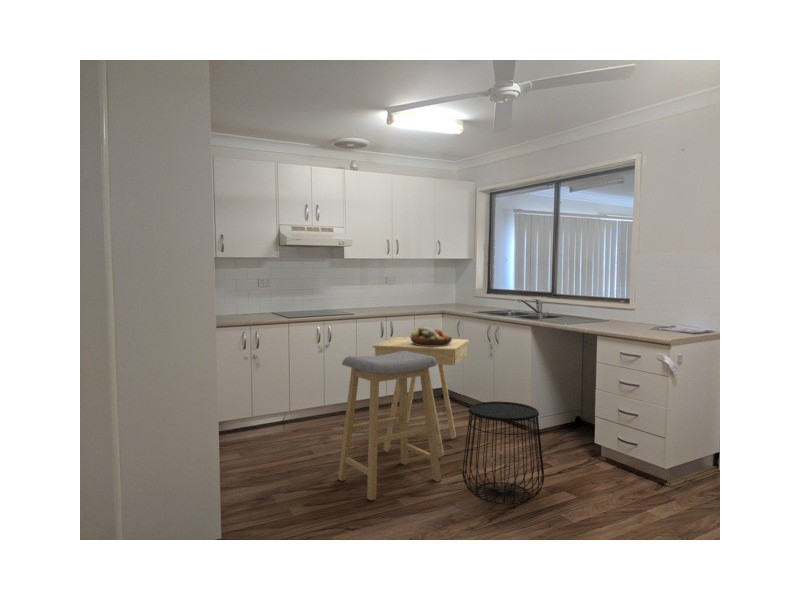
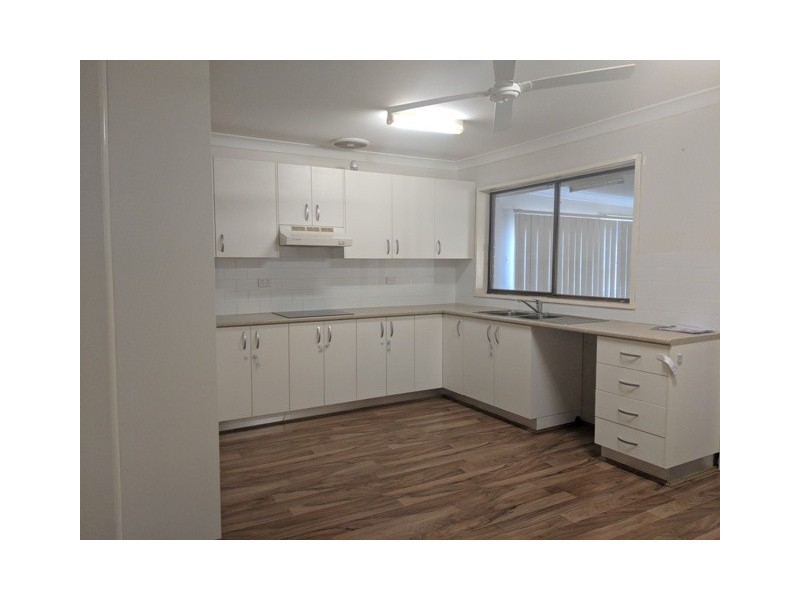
- side table (431, 394)
- side table (504, 451)
- fruit bowl (431, 335)
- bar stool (389, 418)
